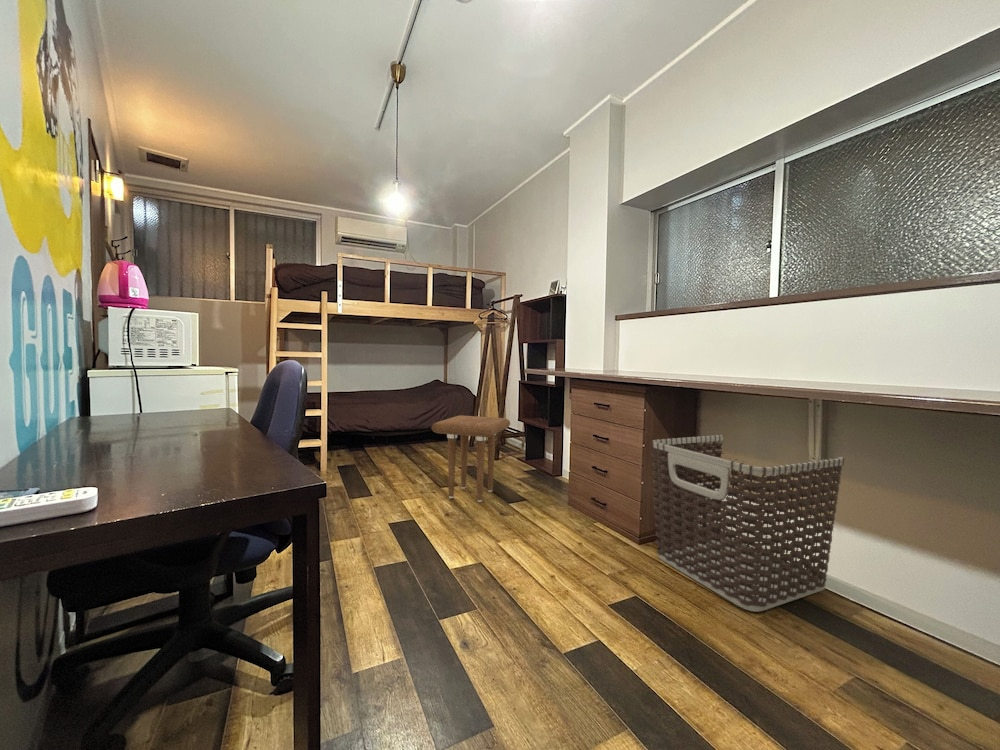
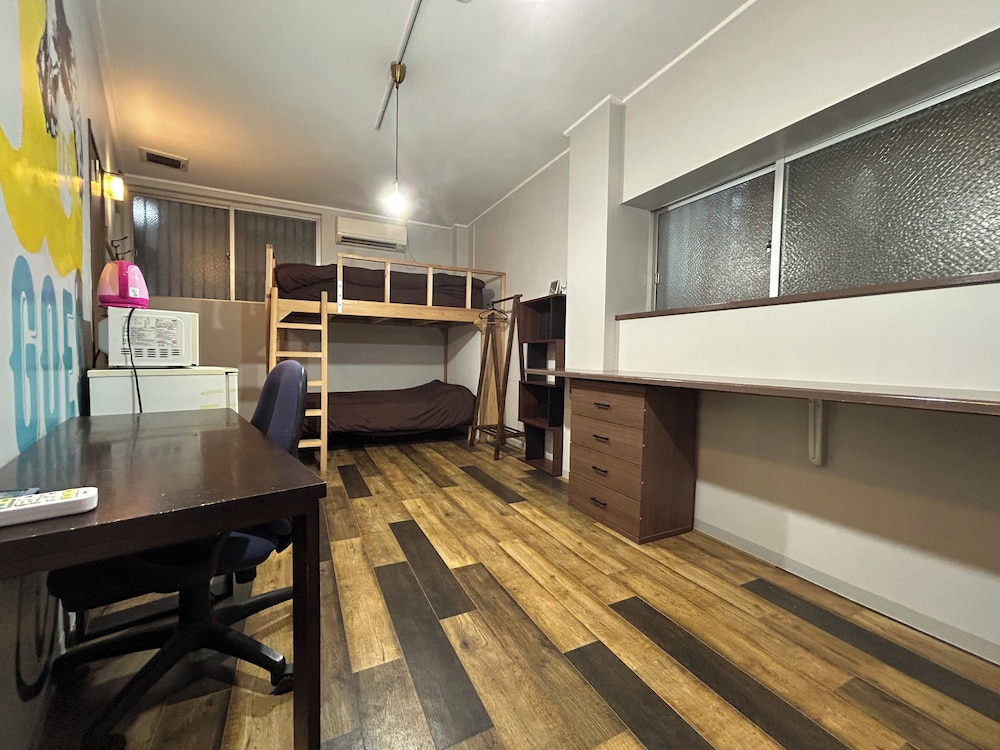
- side table (477, 457)
- clothes hamper (738, 509)
